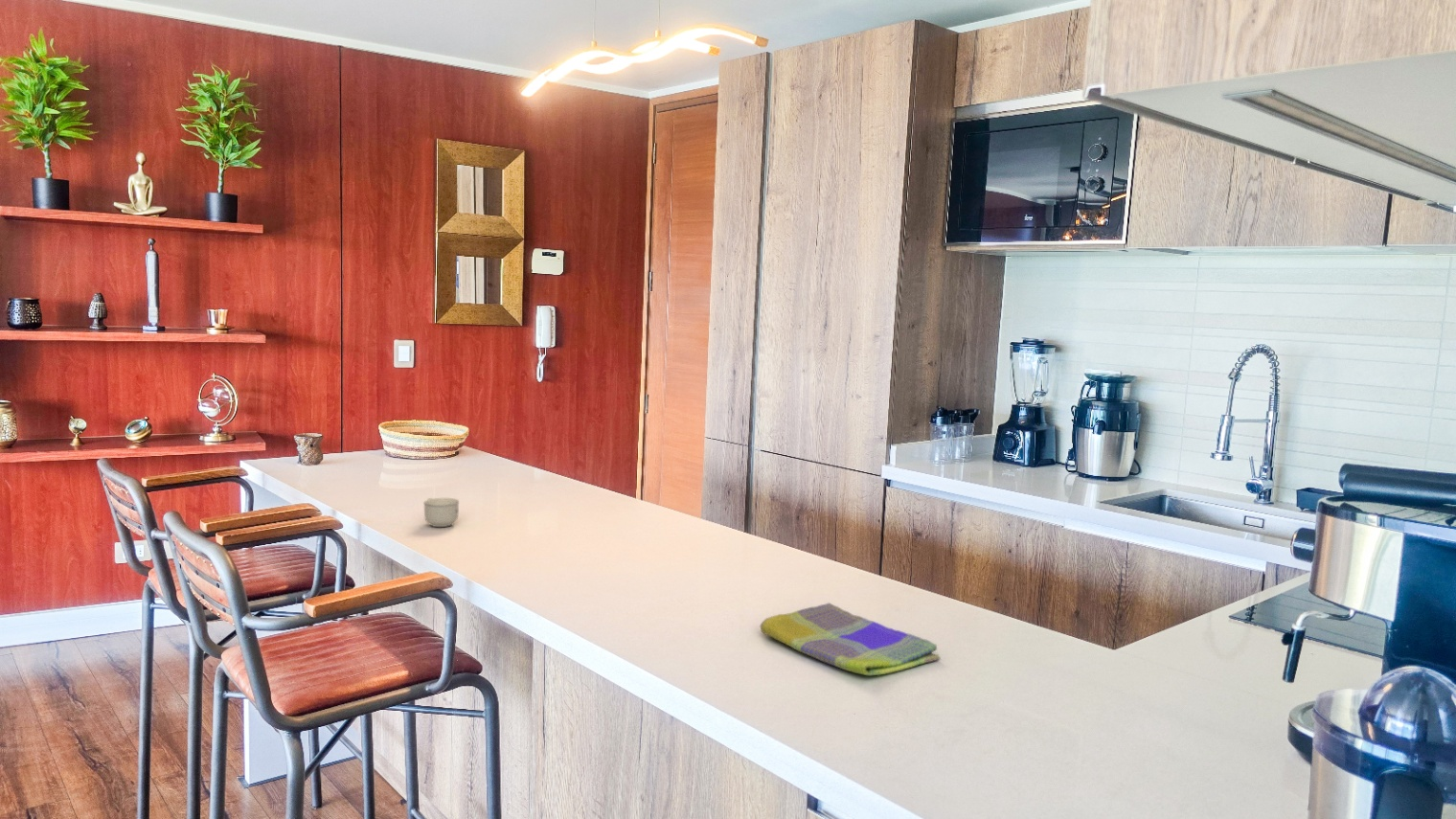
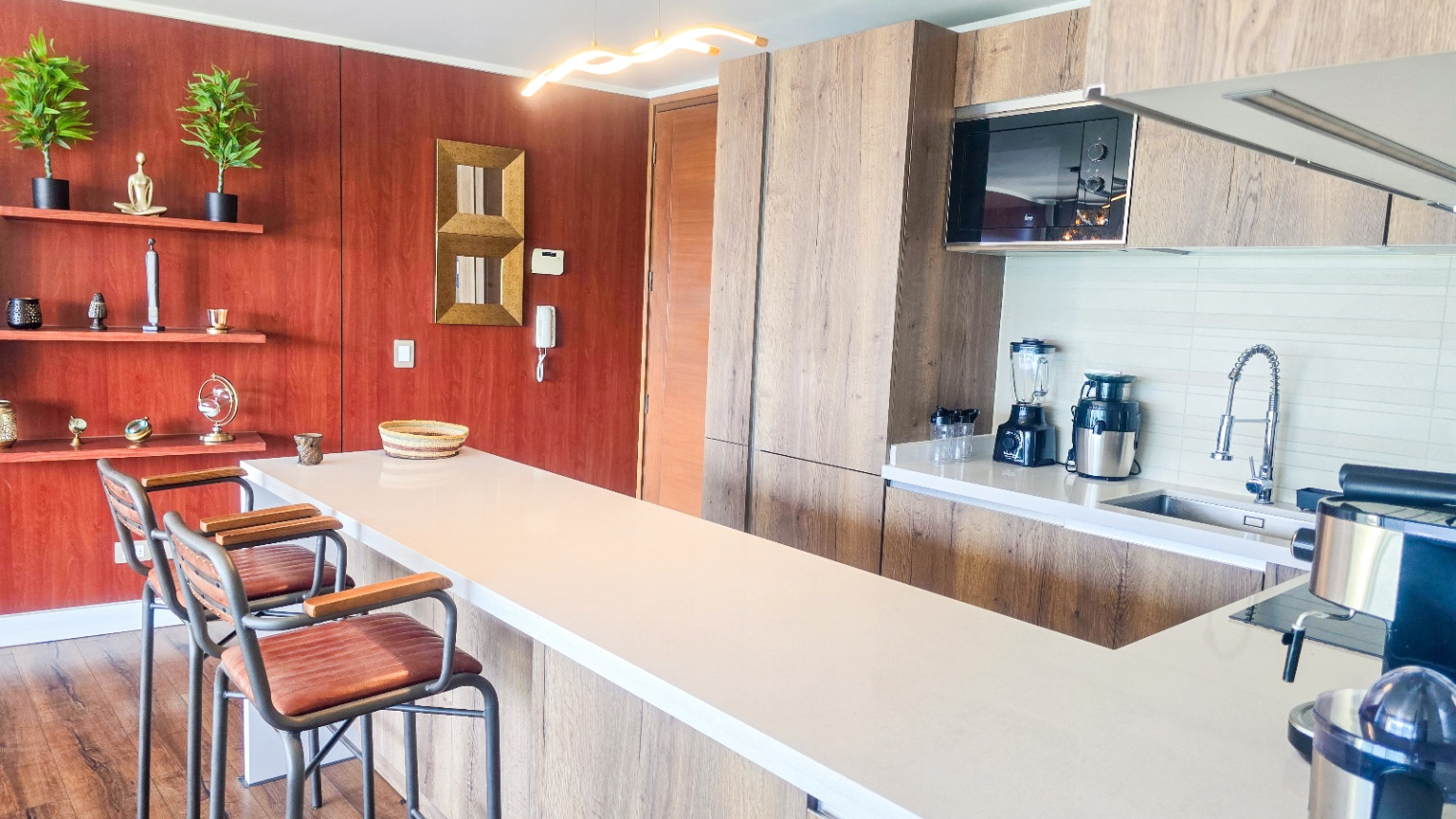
- dish towel (846, 637)
- cup (439, 512)
